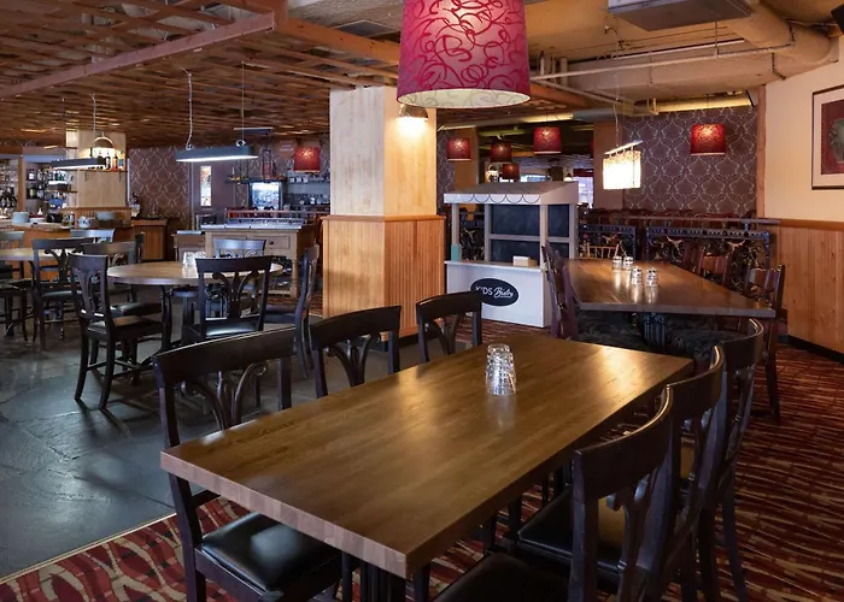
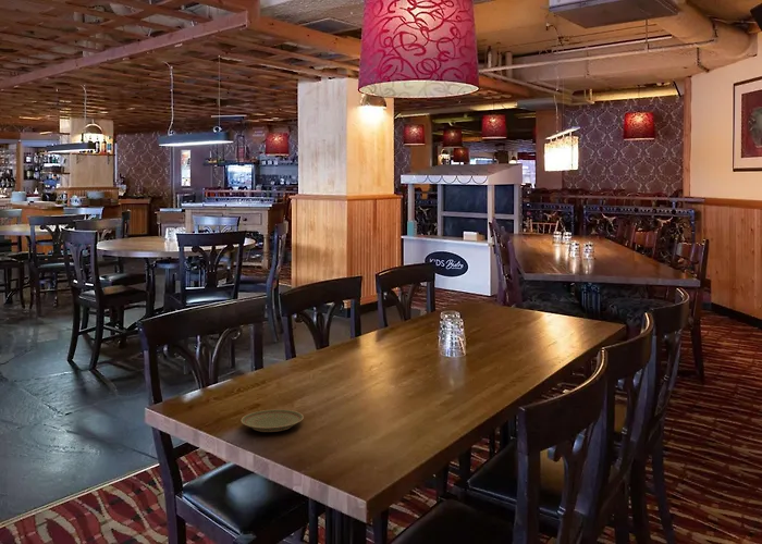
+ plate (272, 421)
